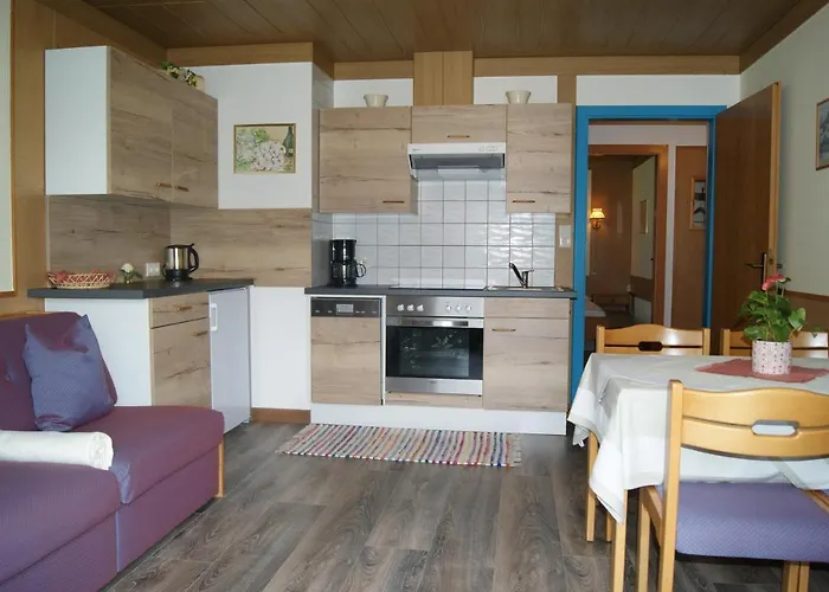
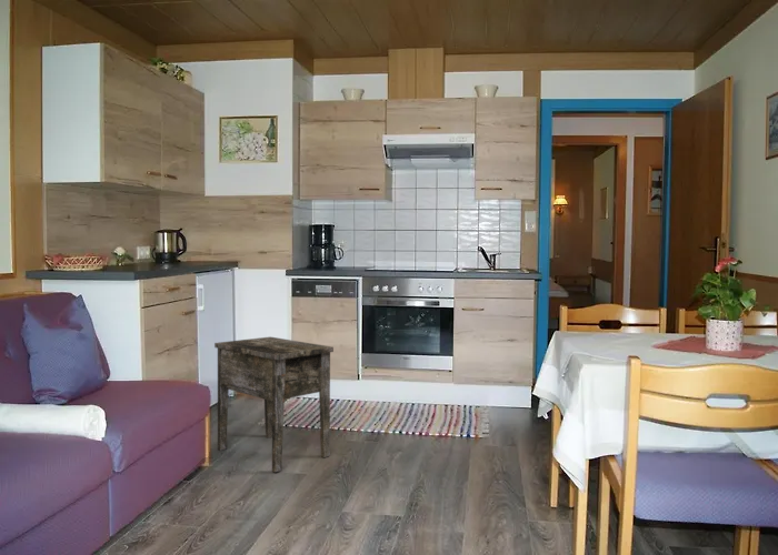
+ side table (272, 398)
